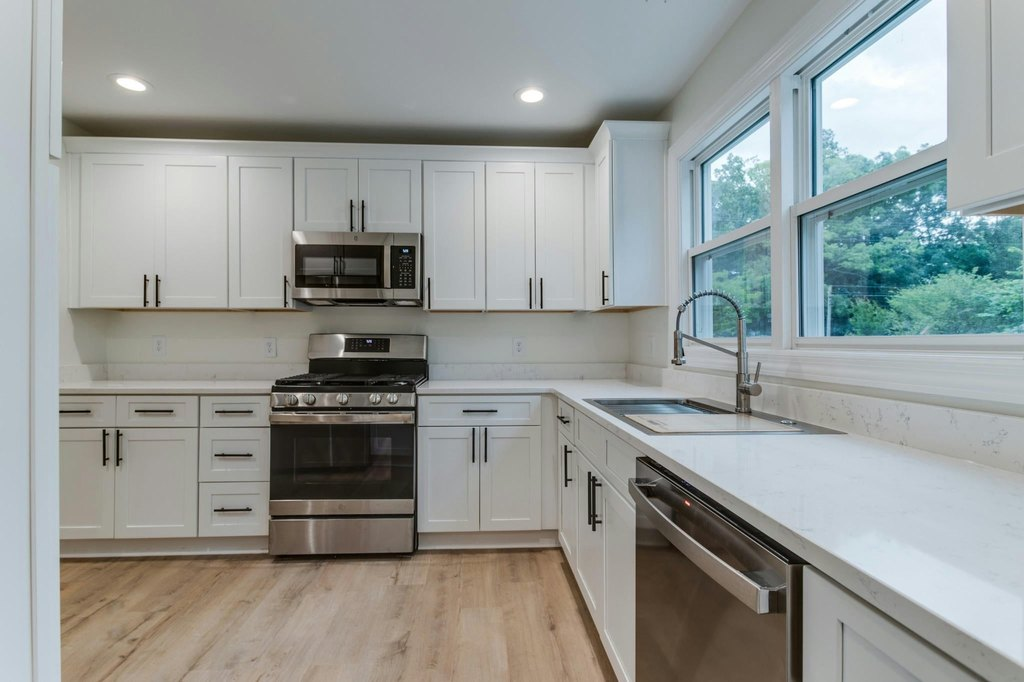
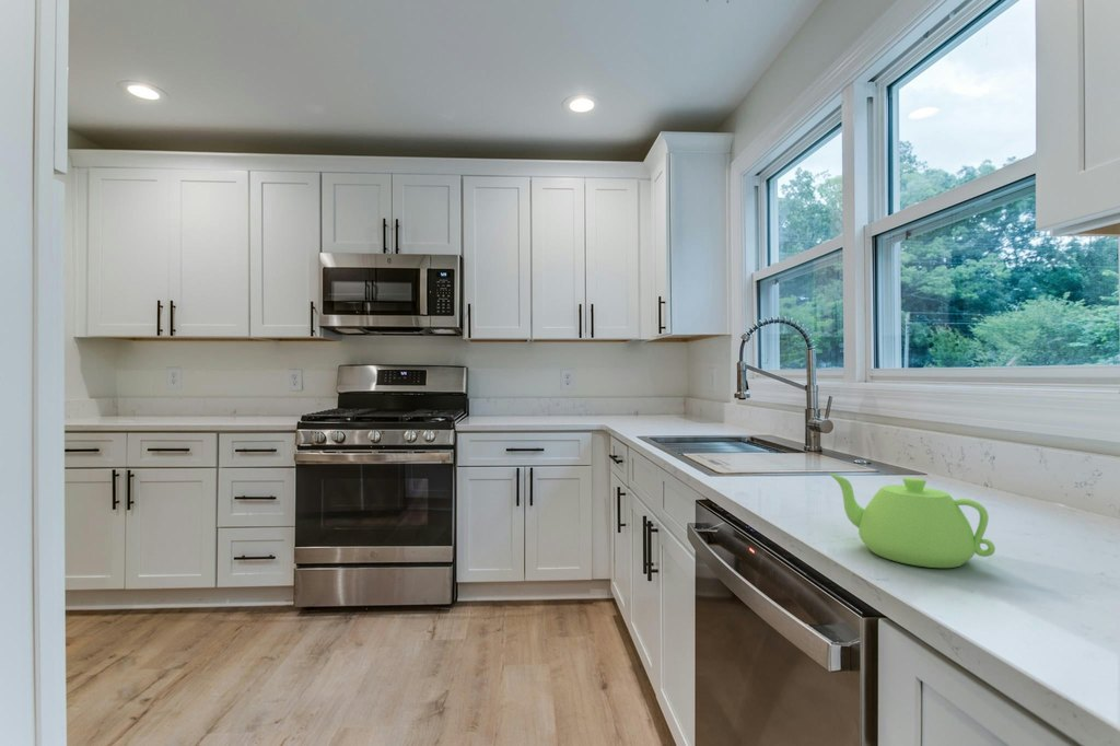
+ teapot (905, 514)
